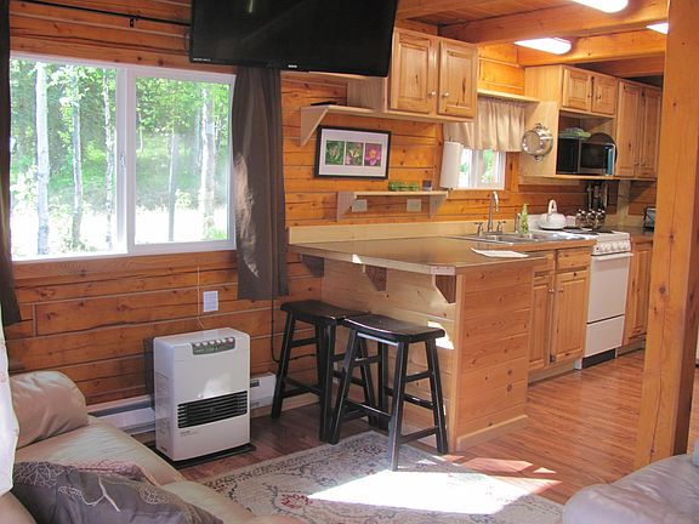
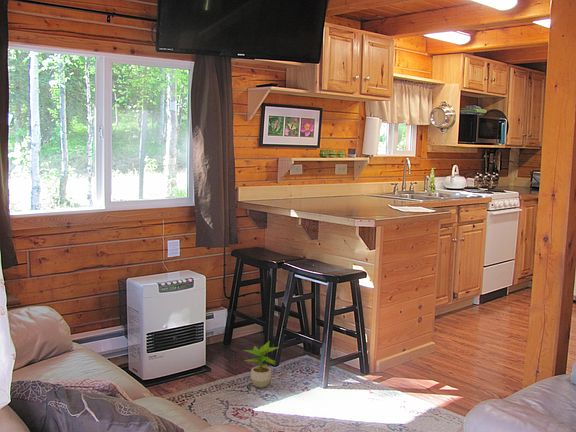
+ potted plant (260, 363)
